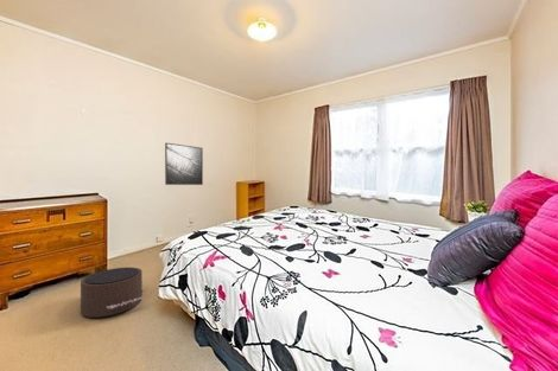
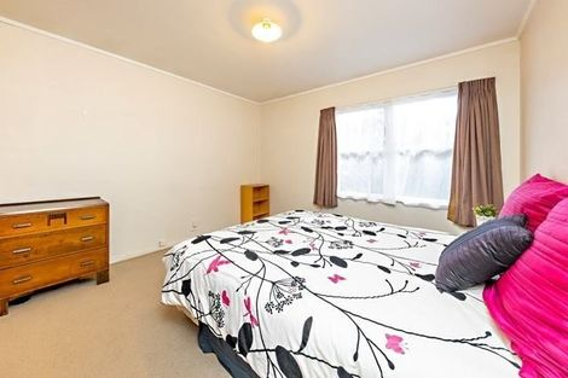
- pouf (118, 288)
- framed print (184, 165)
